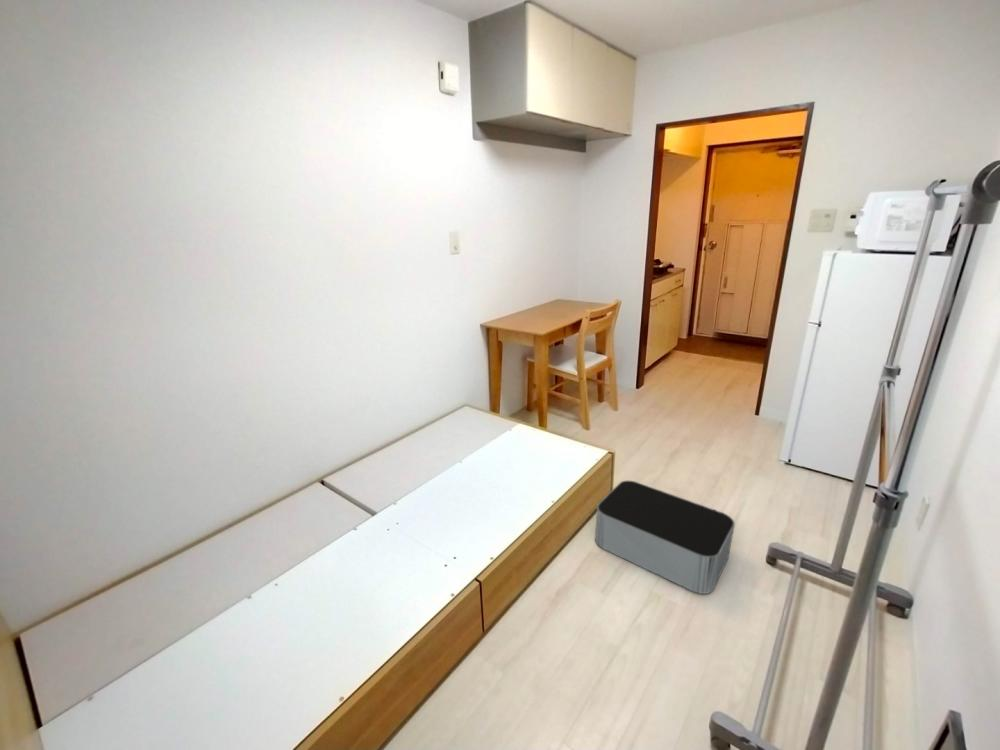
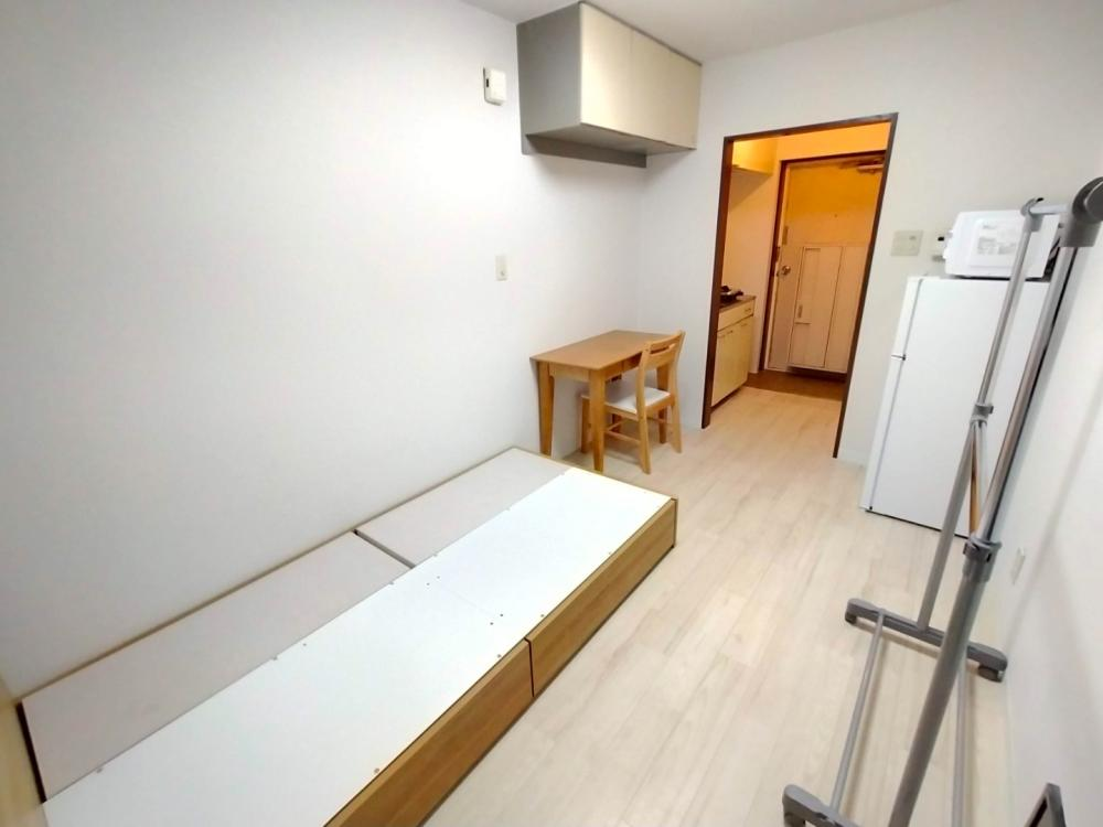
- storage bin (661, 530)
